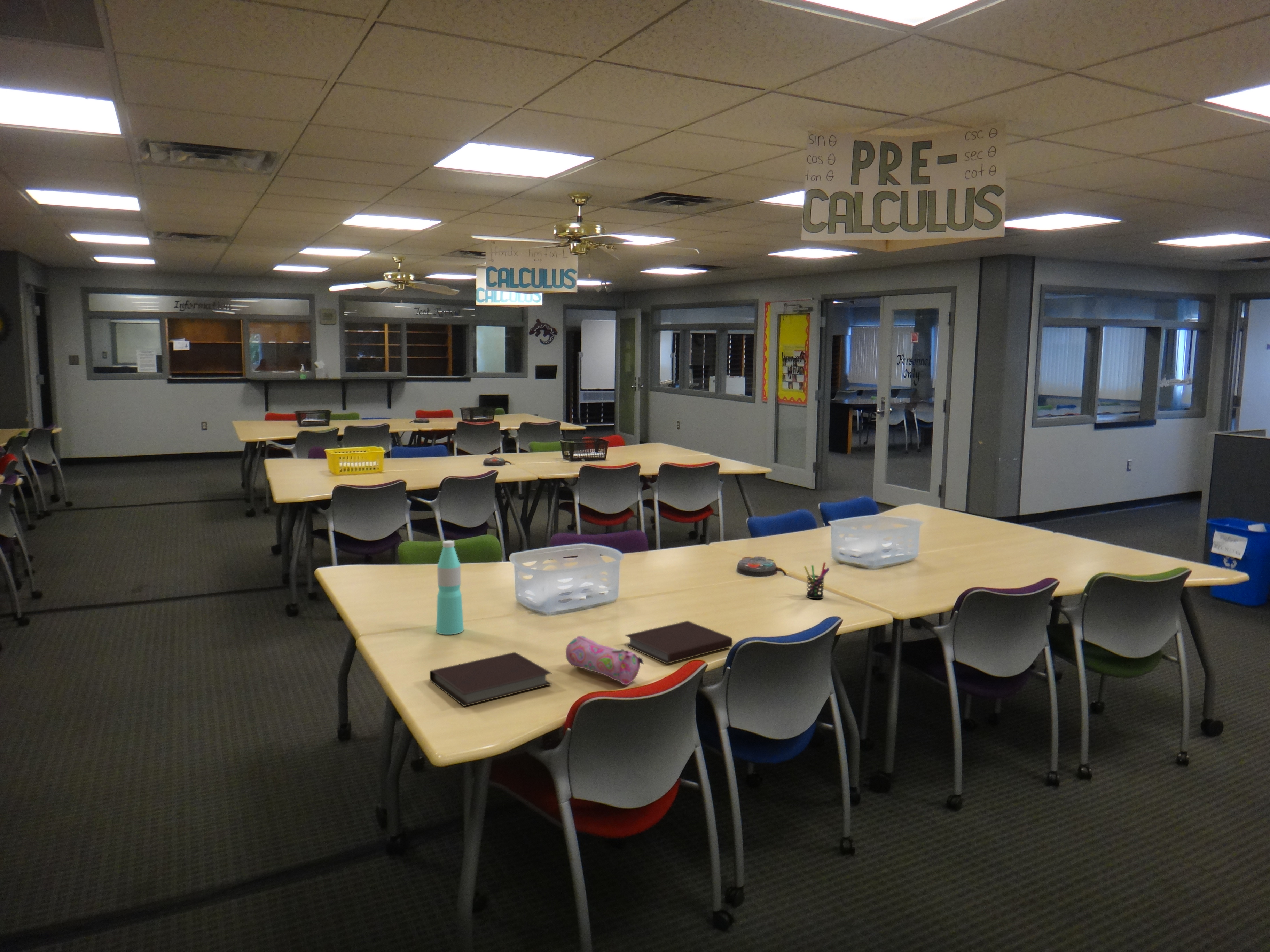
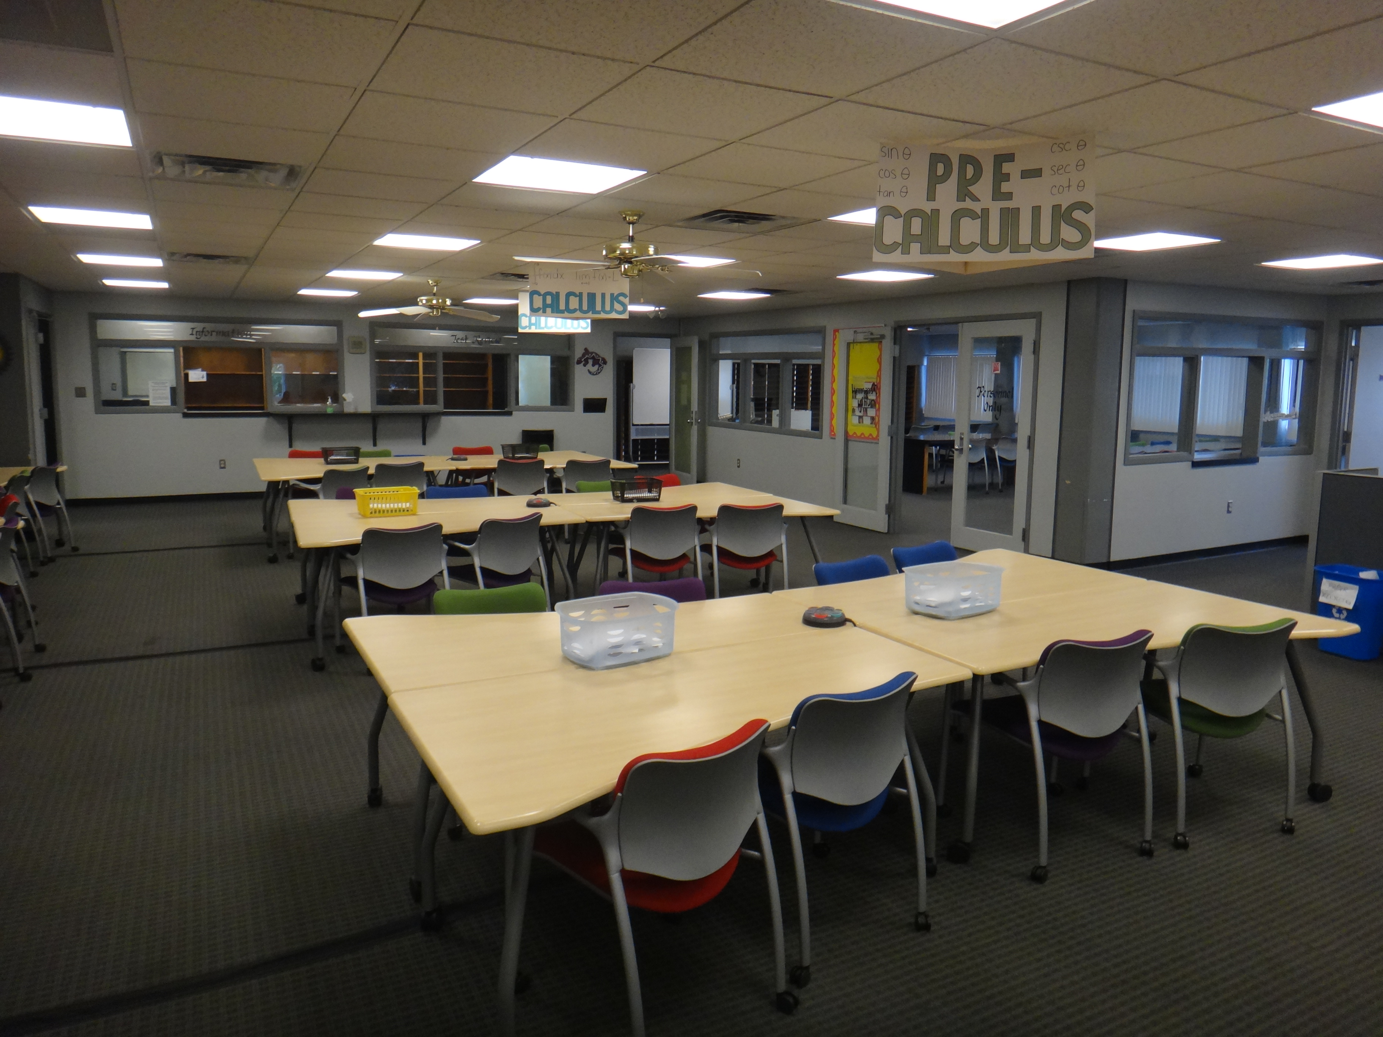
- pencil case (603, 659)
- water bottle (449, 586)
- pen holder (816, 579)
- notebook (678, 641)
- notebook (491, 677)
